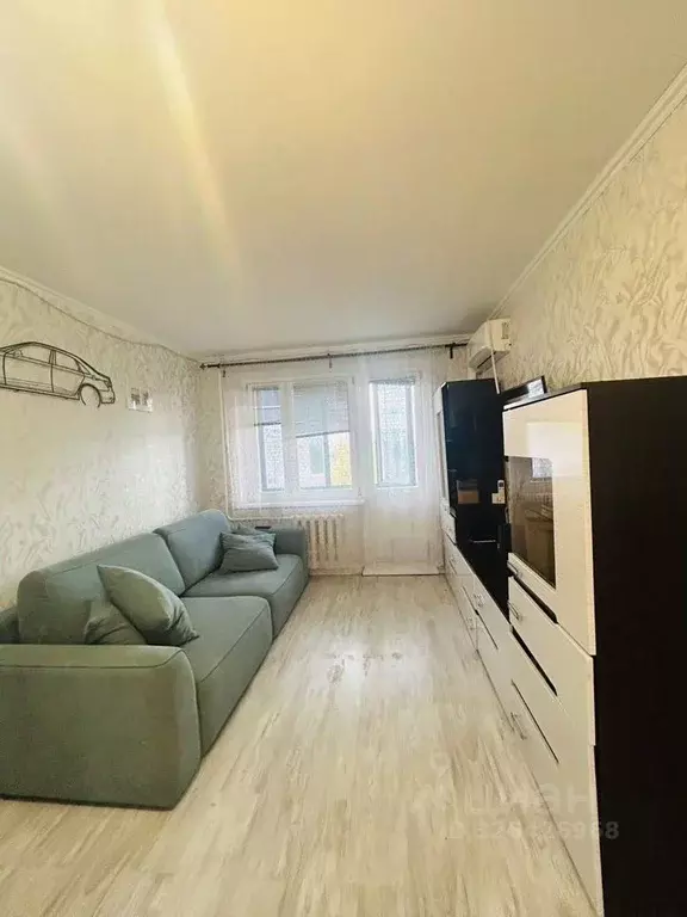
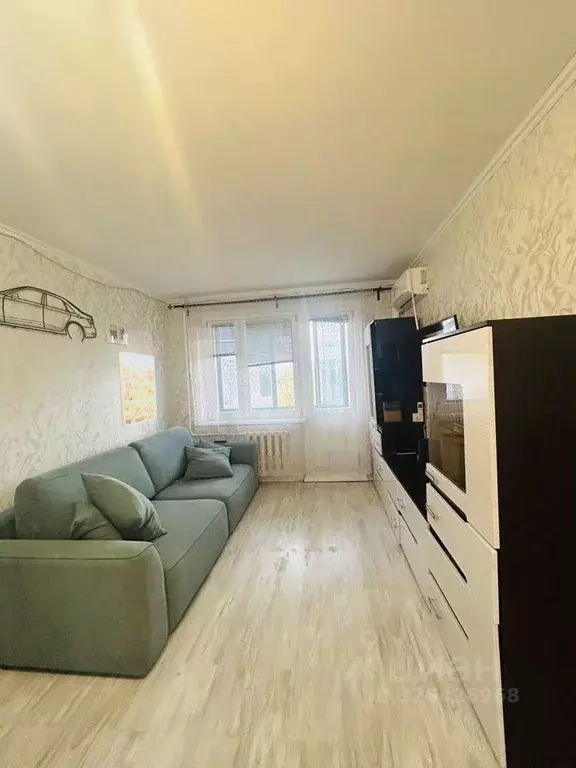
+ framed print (139, 388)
